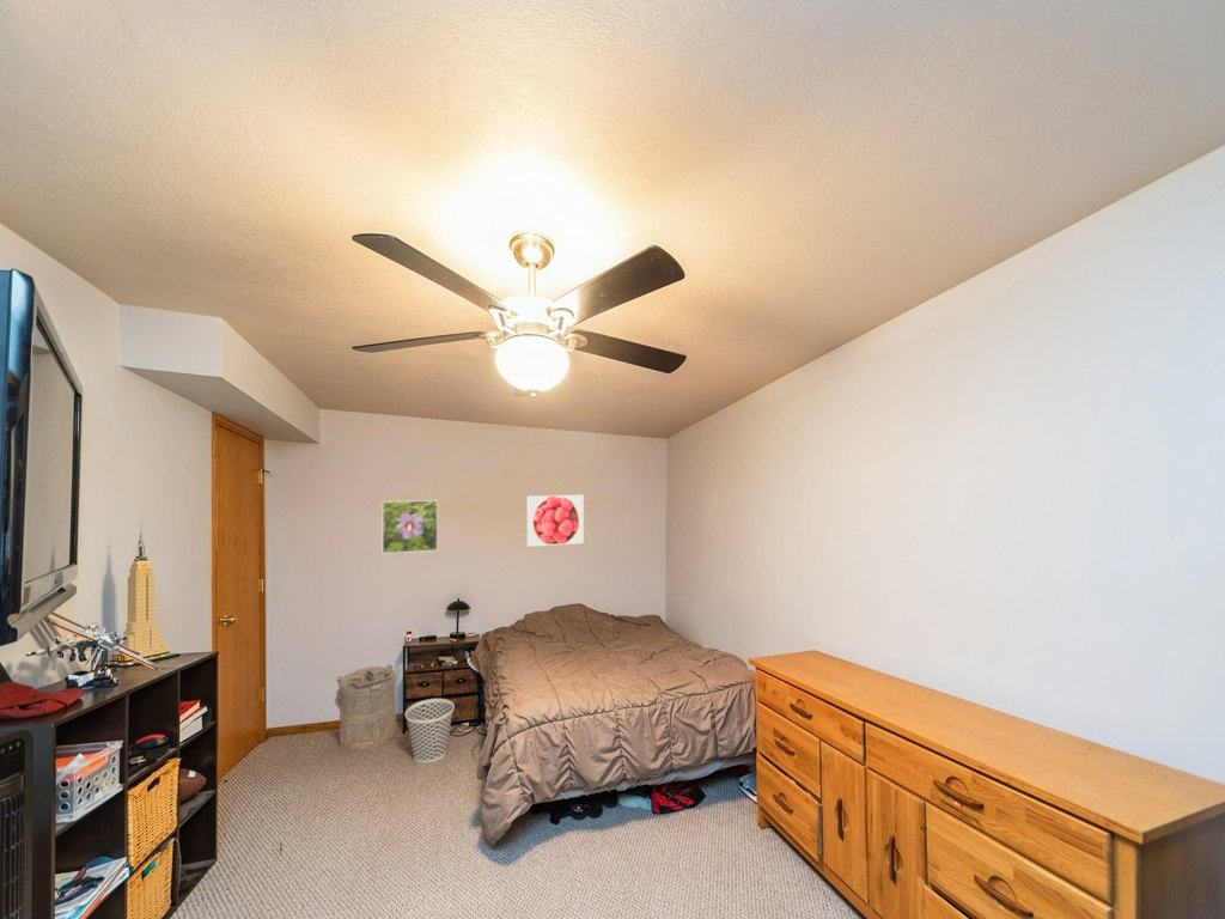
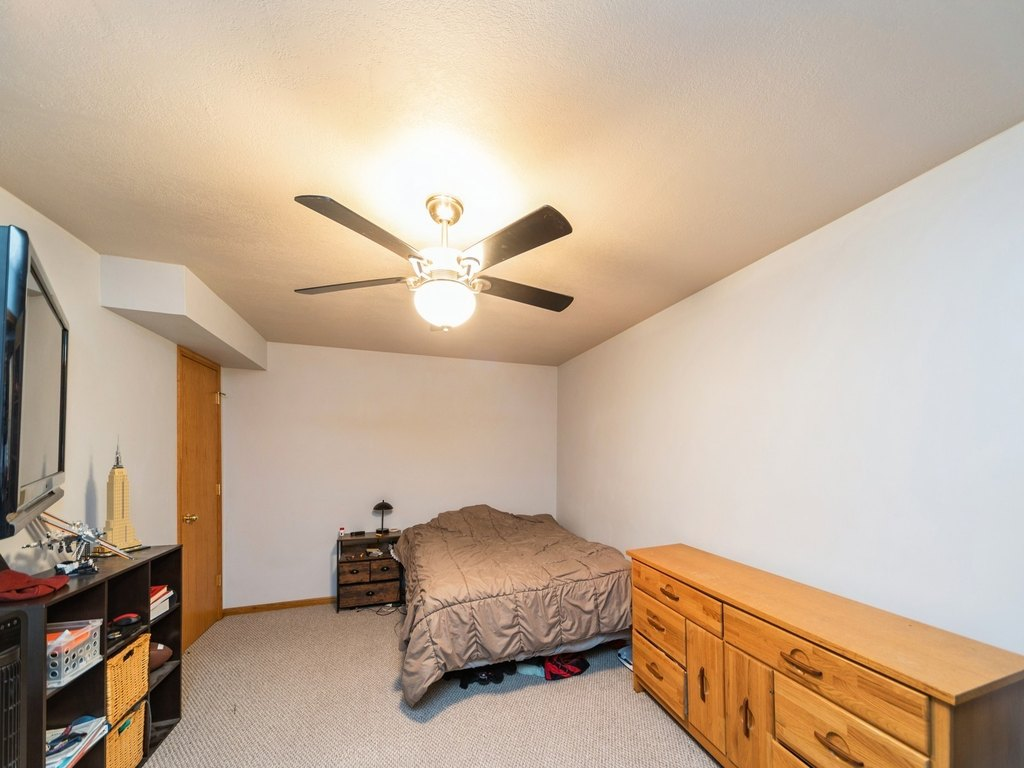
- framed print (555, 519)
- wastebasket (429, 731)
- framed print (410, 525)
- laundry hamper (365, 704)
